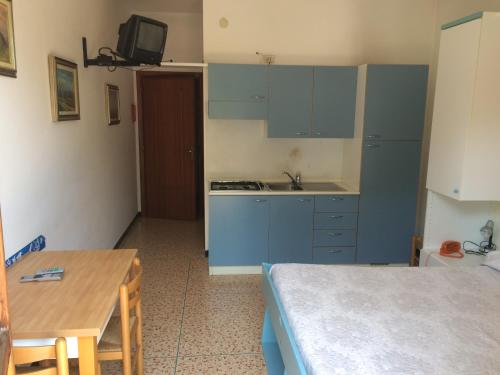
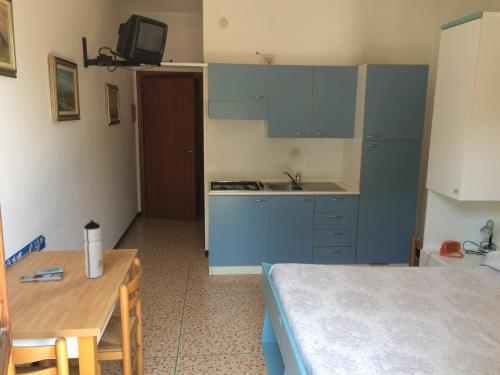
+ water bottle (93, 247)
